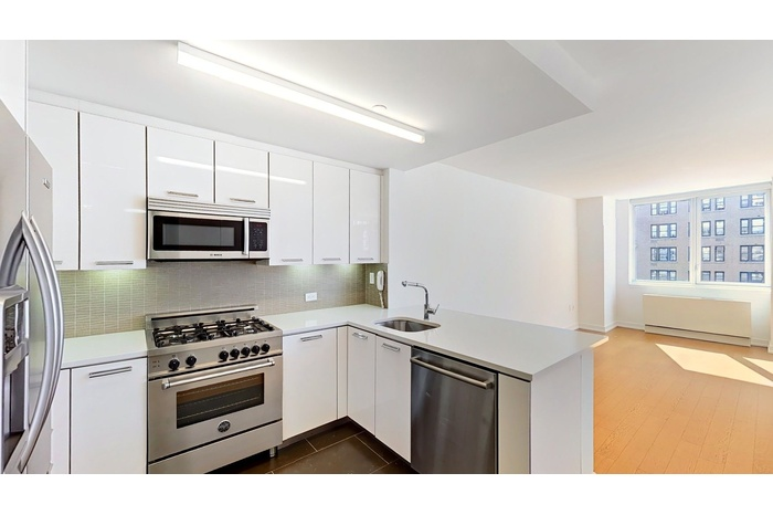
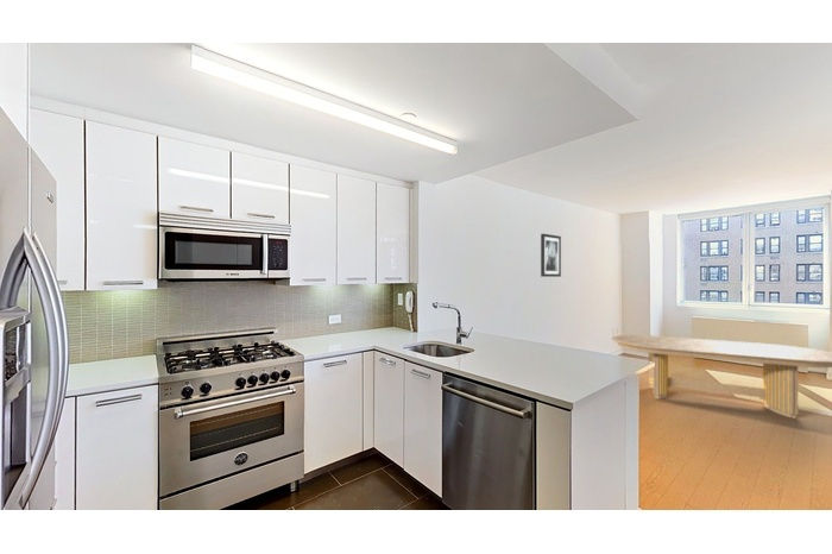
+ wall art (550, 256)
+ dining table (710, 382)
